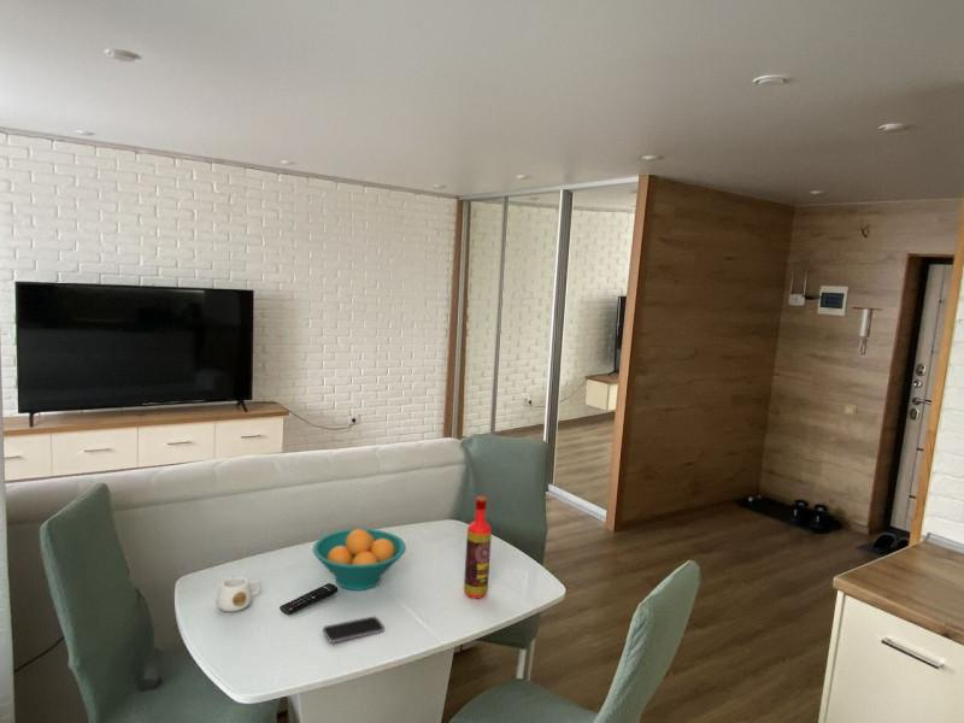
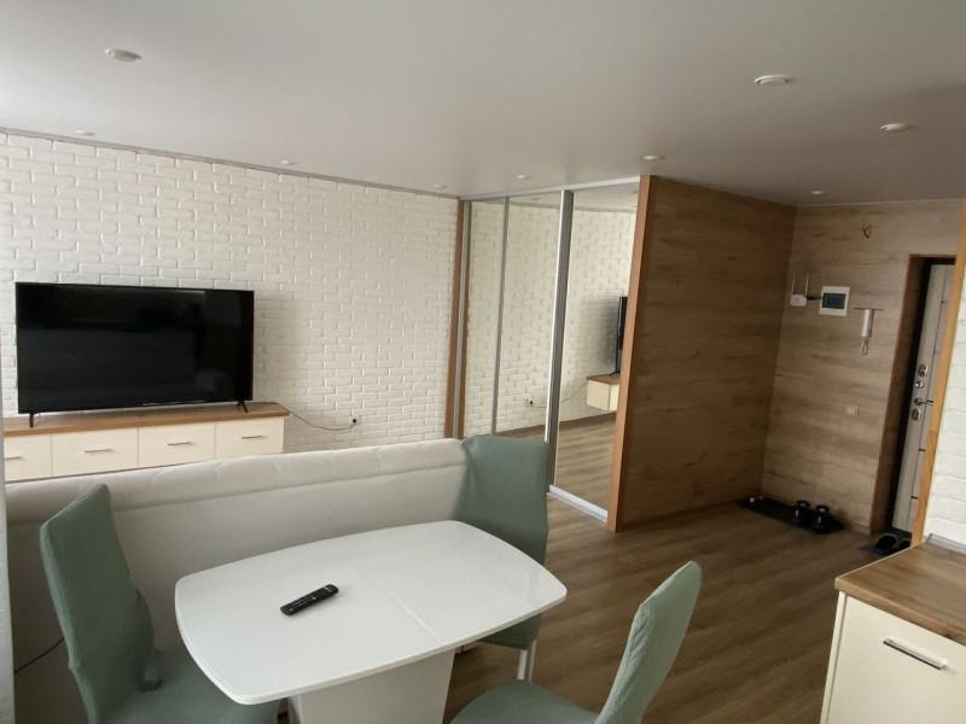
- smartphone (353, 629)
- fruit bowl (359, 556)
- mug (239, 592)
- bottle (478, 546)
